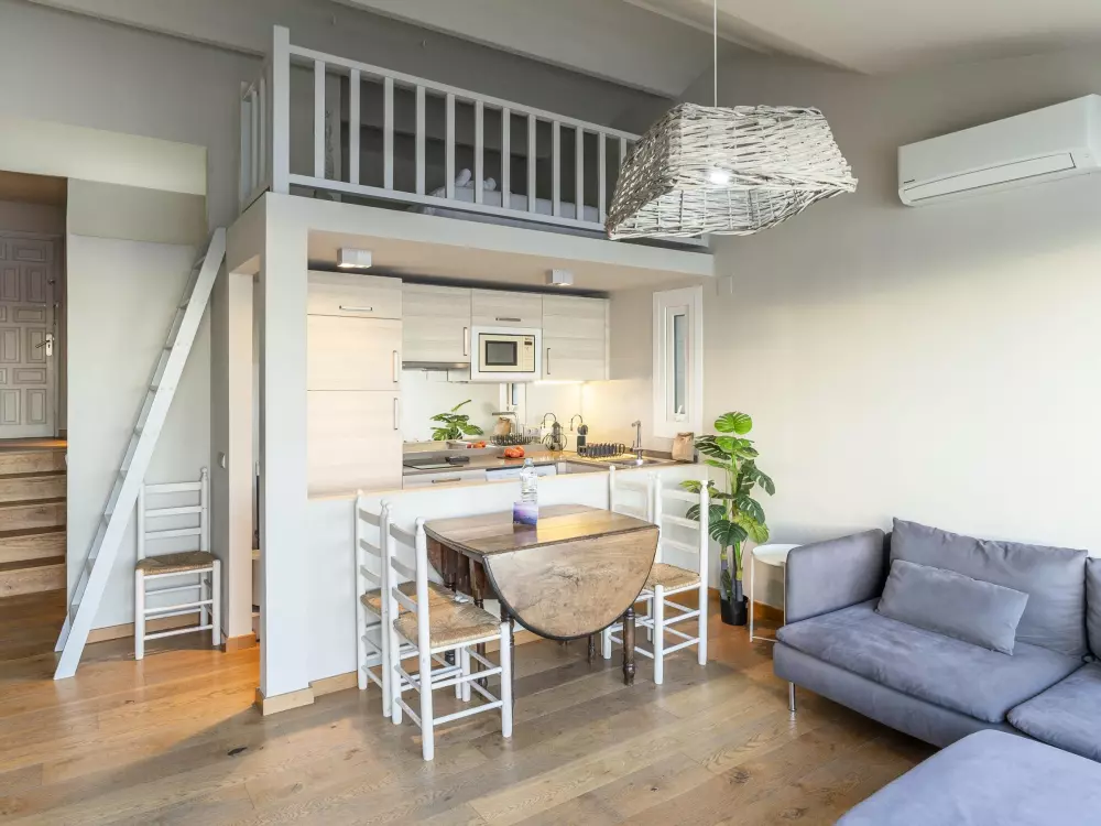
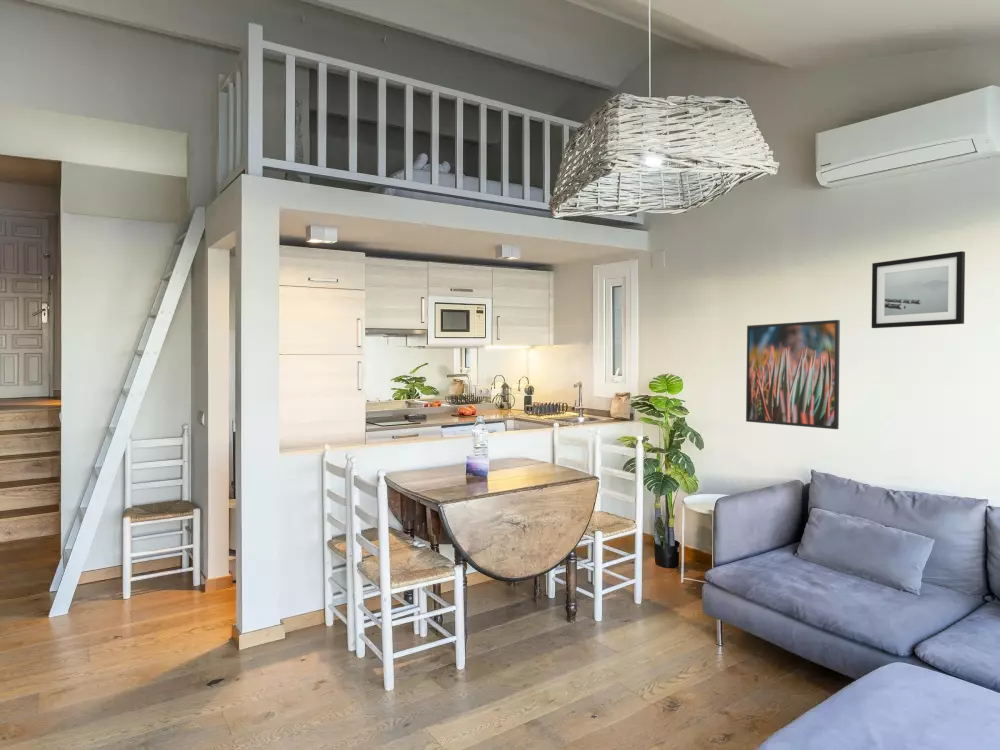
+ wall art (915, 291)
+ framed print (789, 374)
